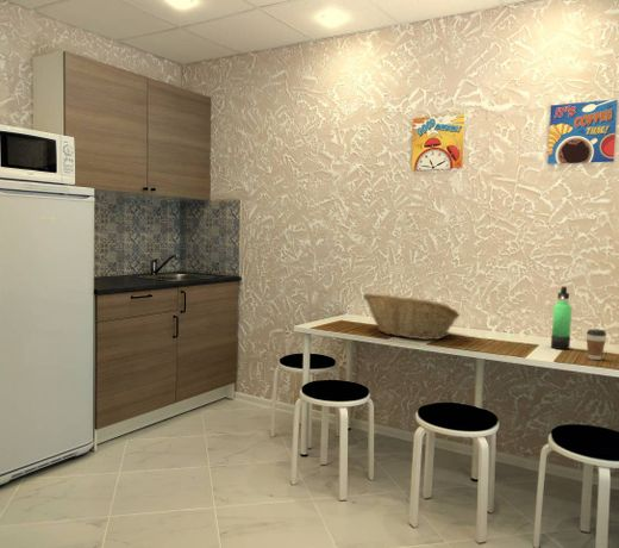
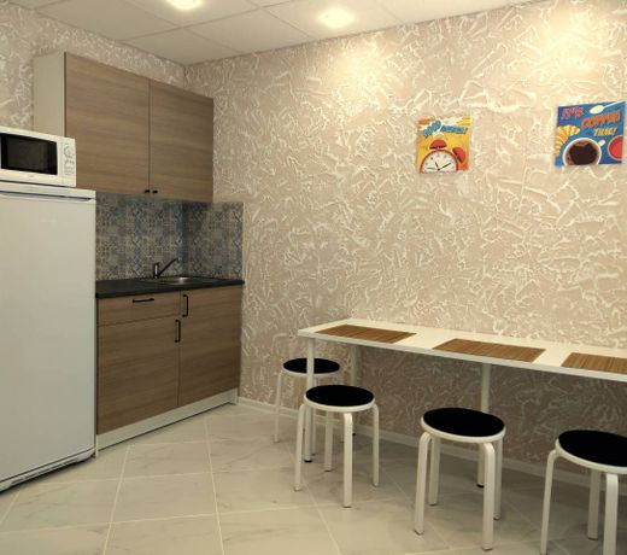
- thermos bottle (562, 317)
- coffee cup (595, 344)
- fruit basket (409, 312)
